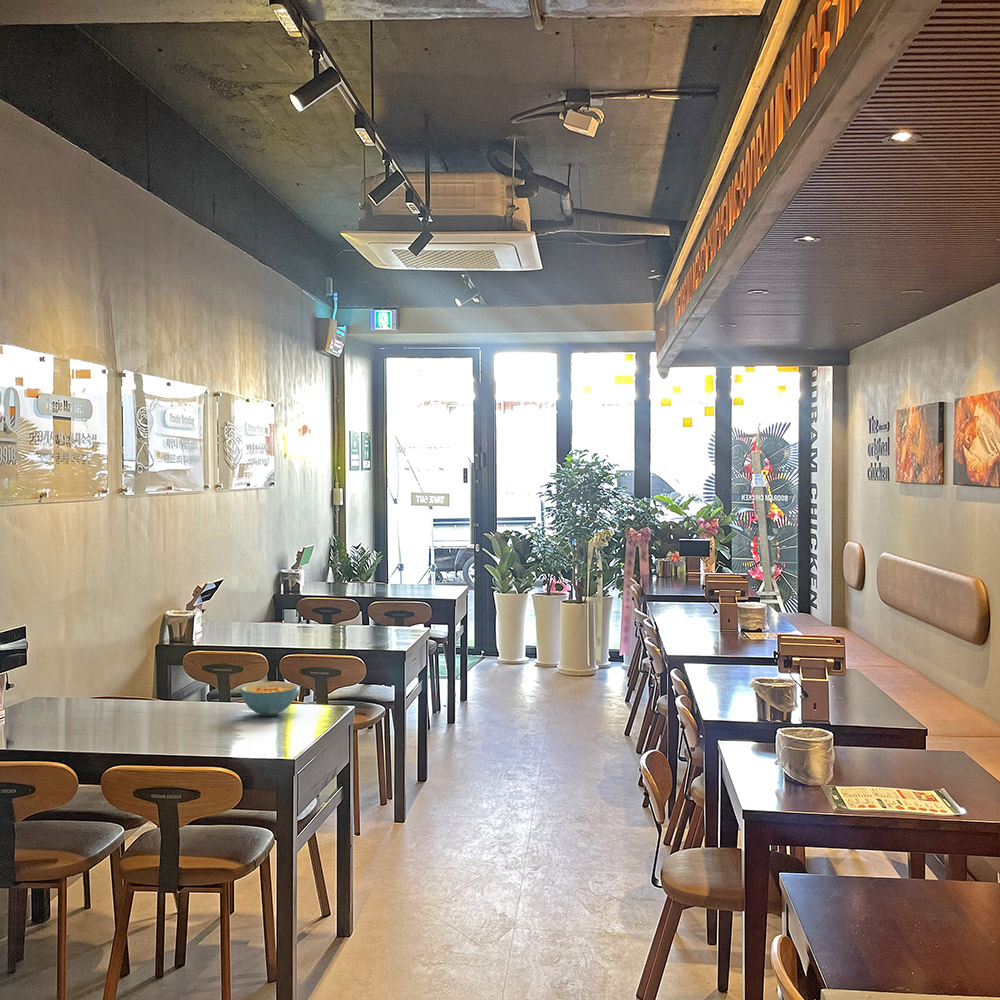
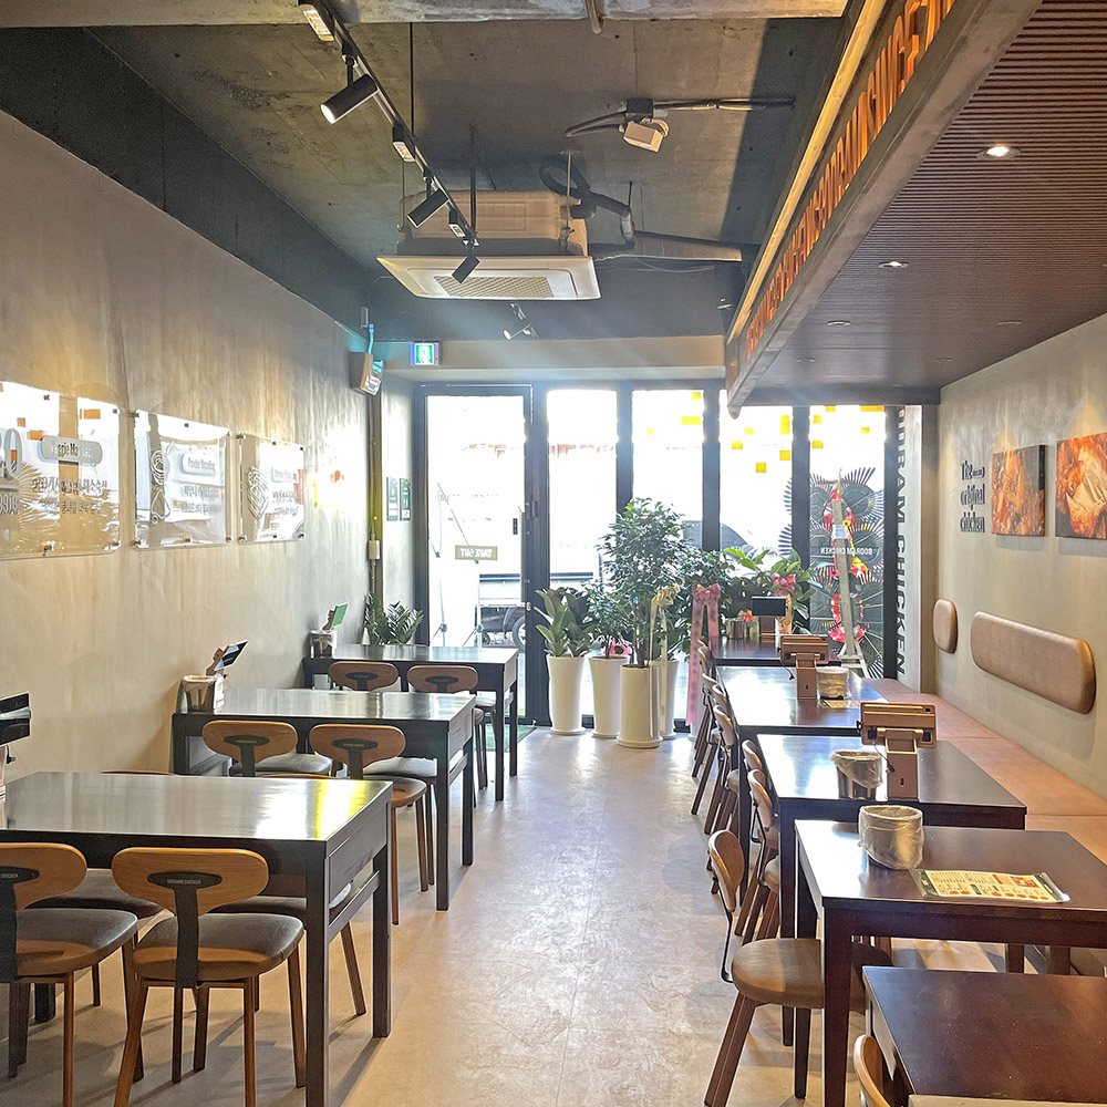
- cereal bowl (269, 700)
